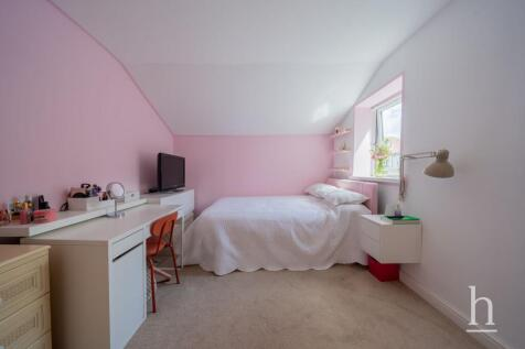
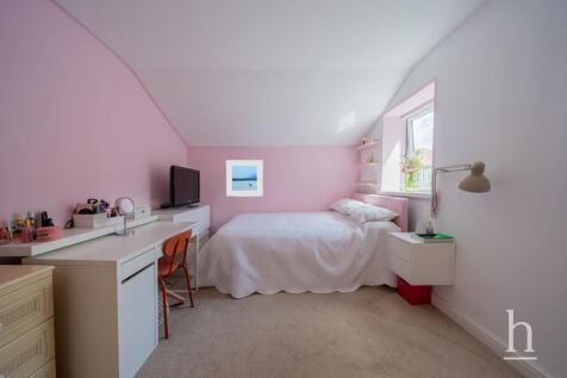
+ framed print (244, 178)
